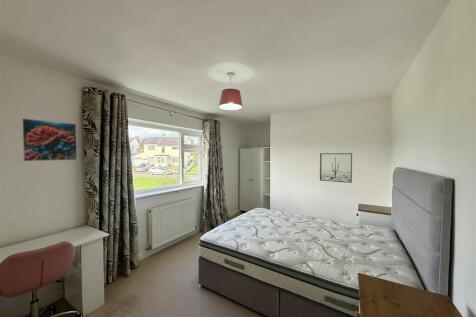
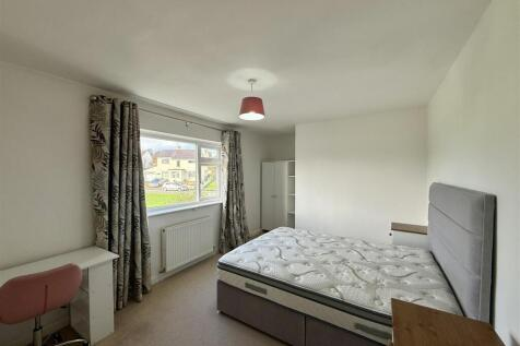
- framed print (51, 140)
- wall art (335, 167)
